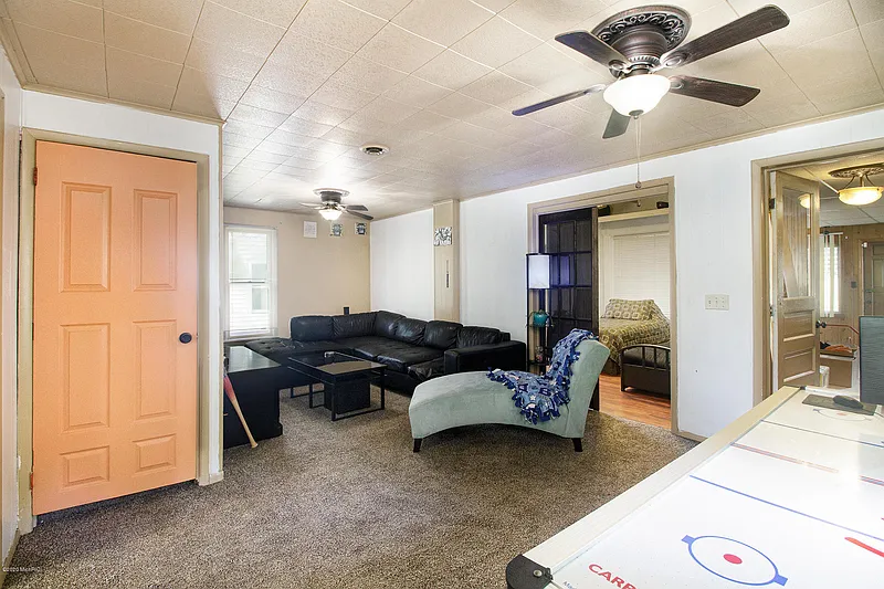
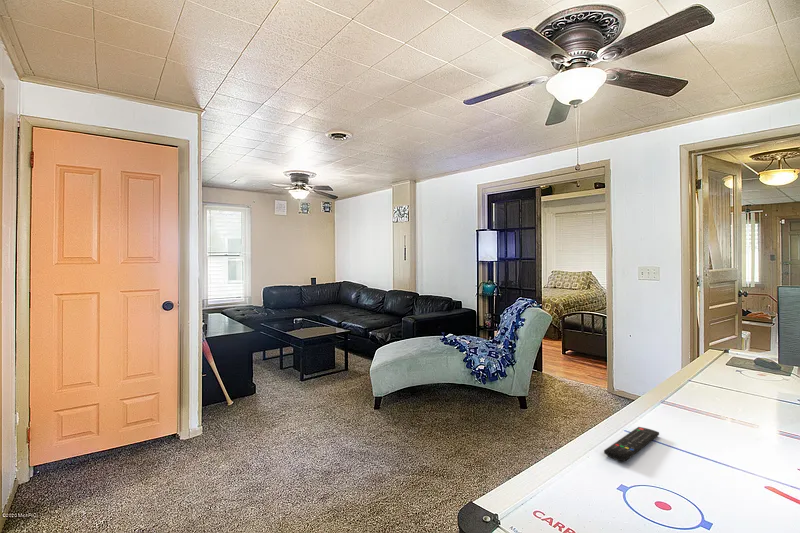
+ remote control (633, 443)
